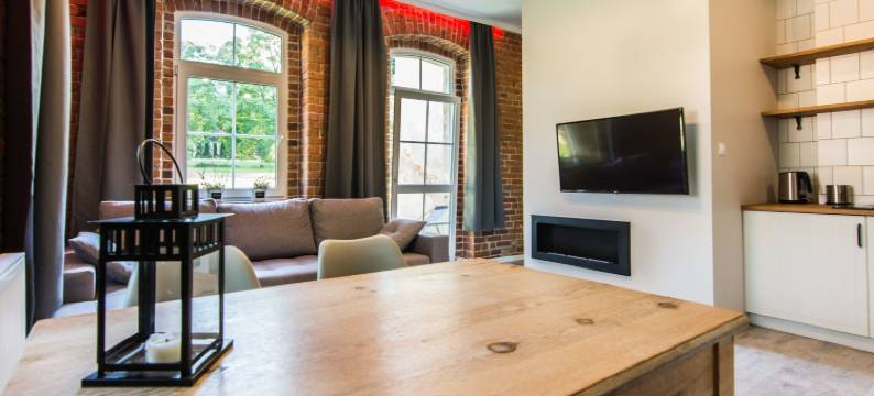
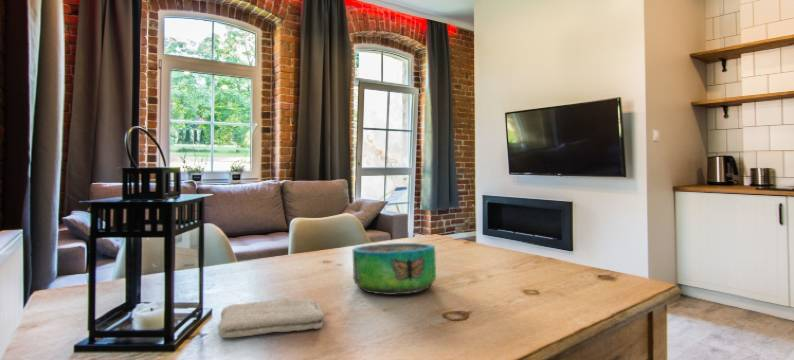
+ washcloth (272, 315)
+ decorative bowl (394, 266)
